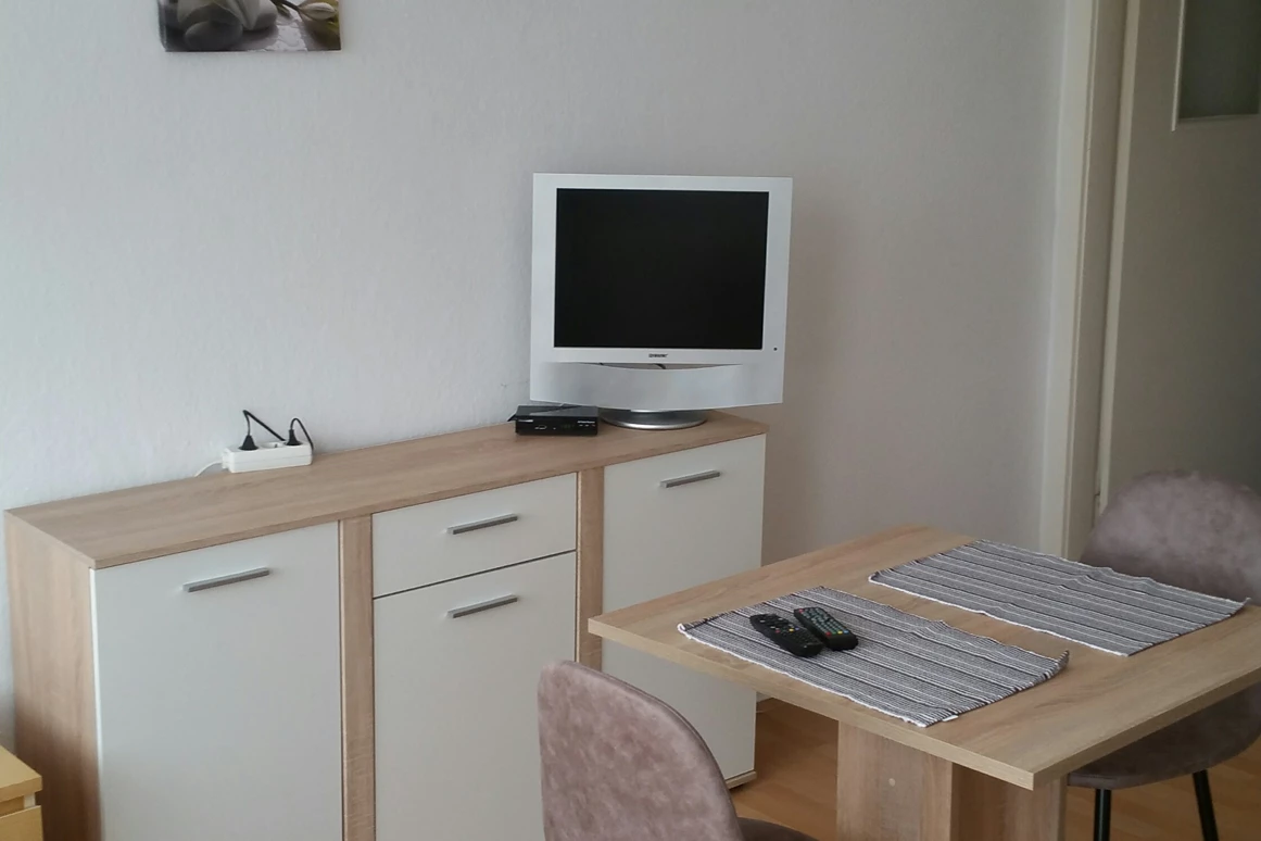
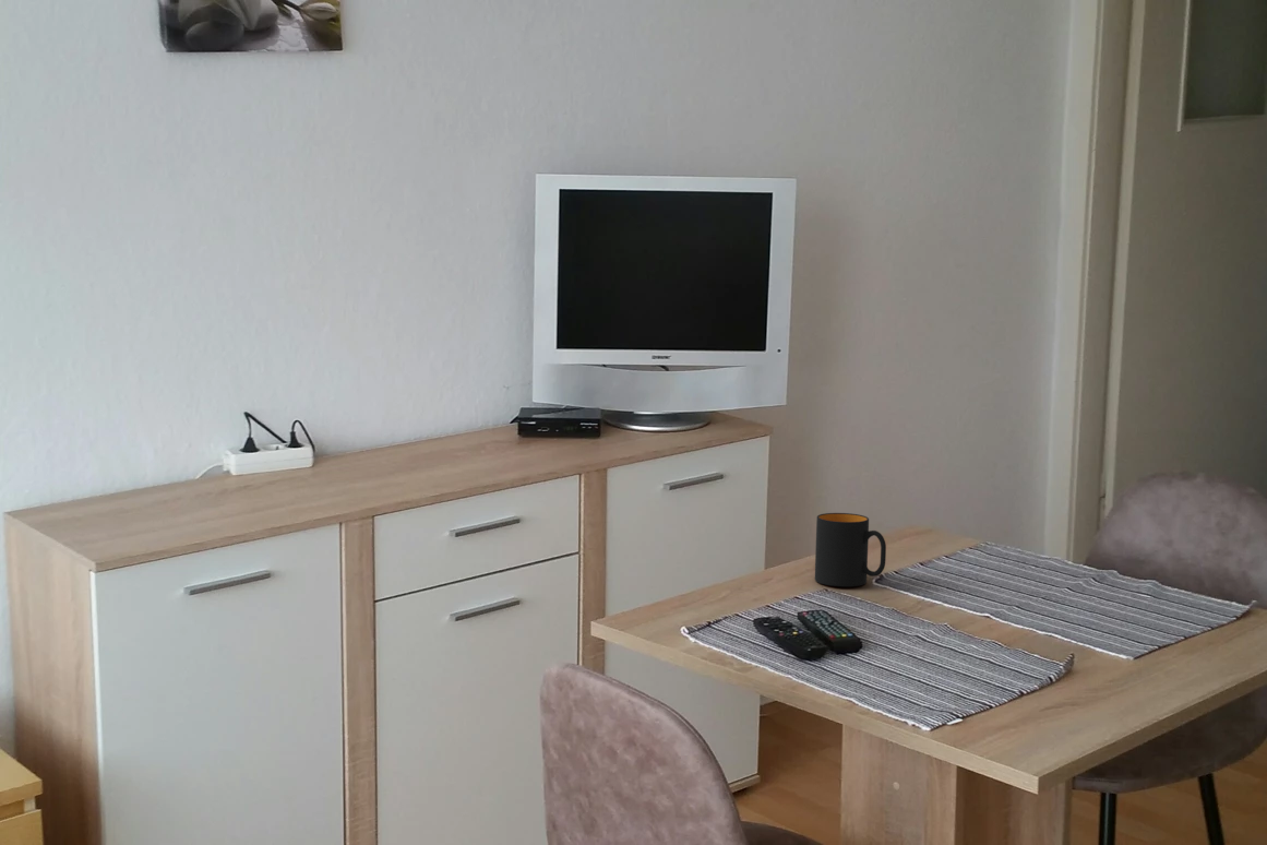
+ mug (851, 550)
